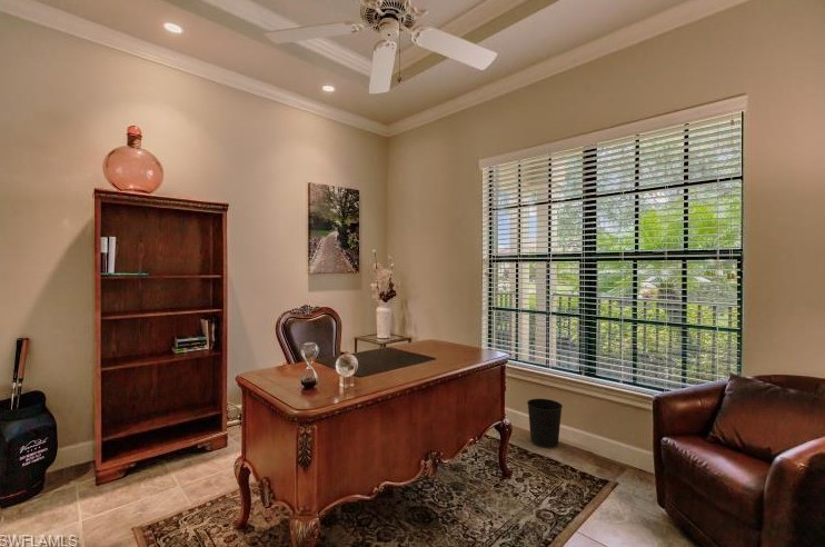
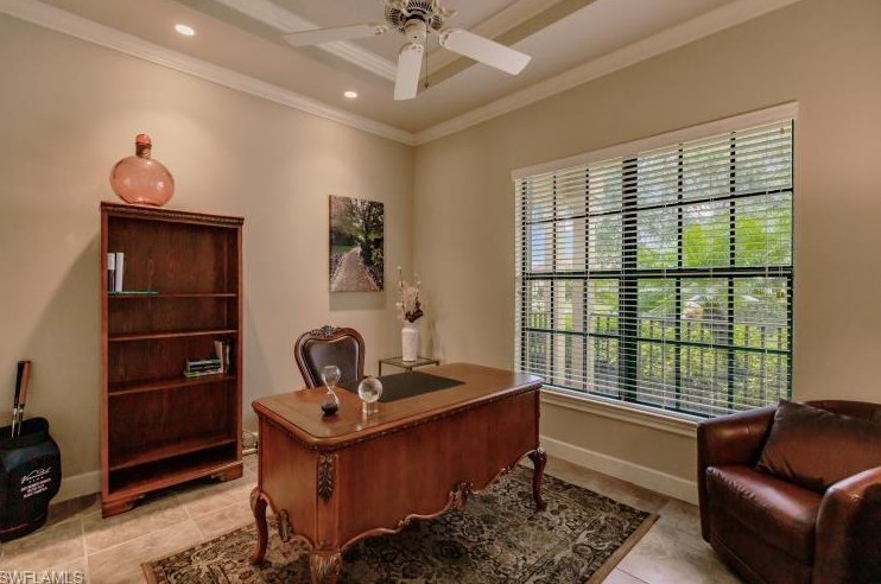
- wastebasket (544, 422)
